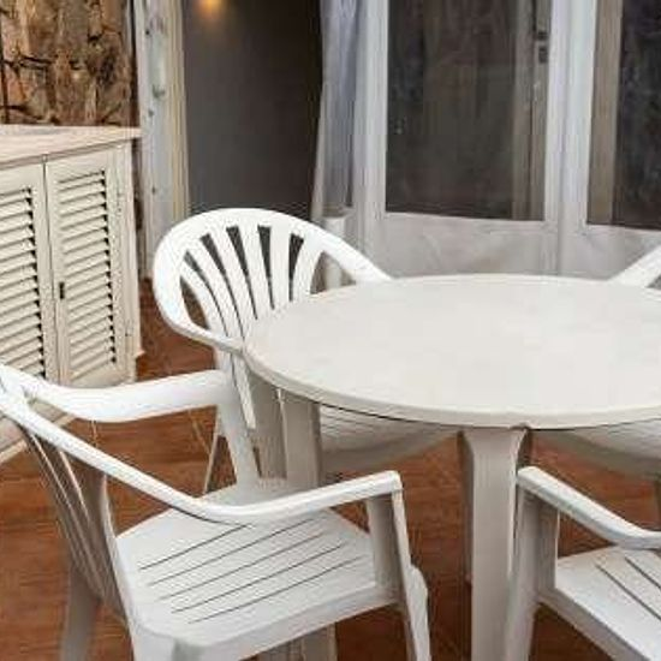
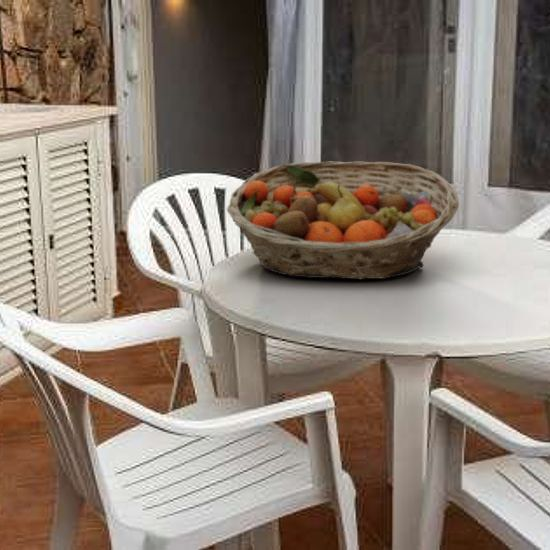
+ fruit basket (340, 216)
